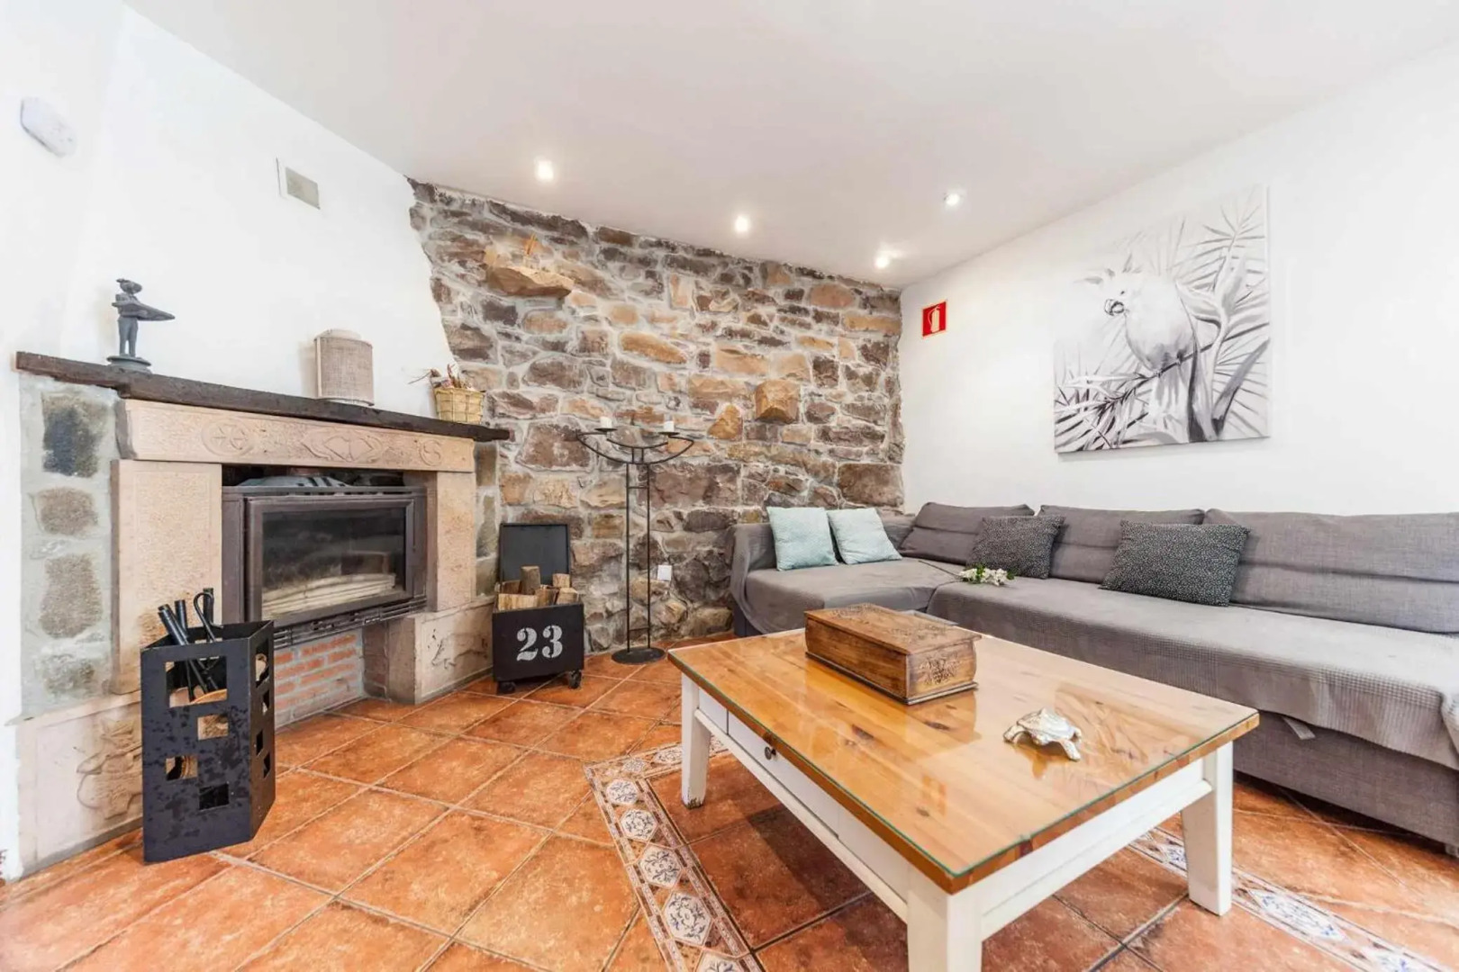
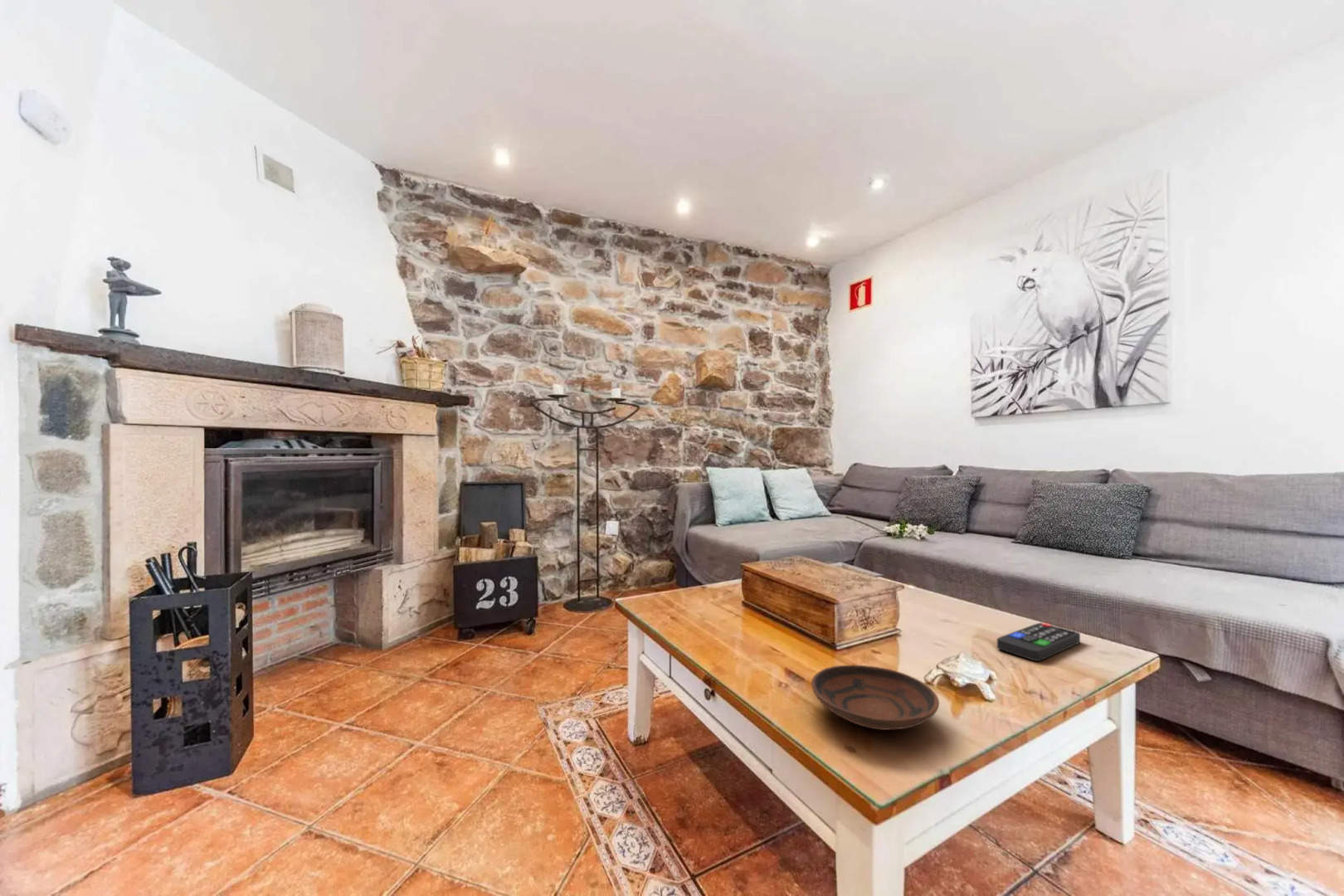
+ bowl (872, 700)
+ remote control (1039, 640)
